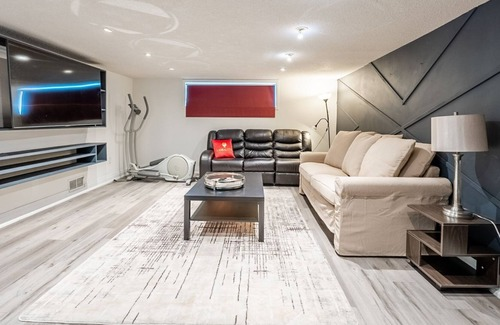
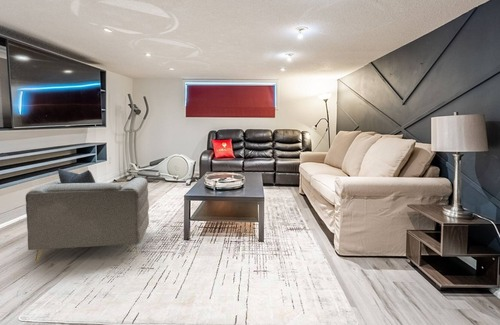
+ armchair (96, 207)
